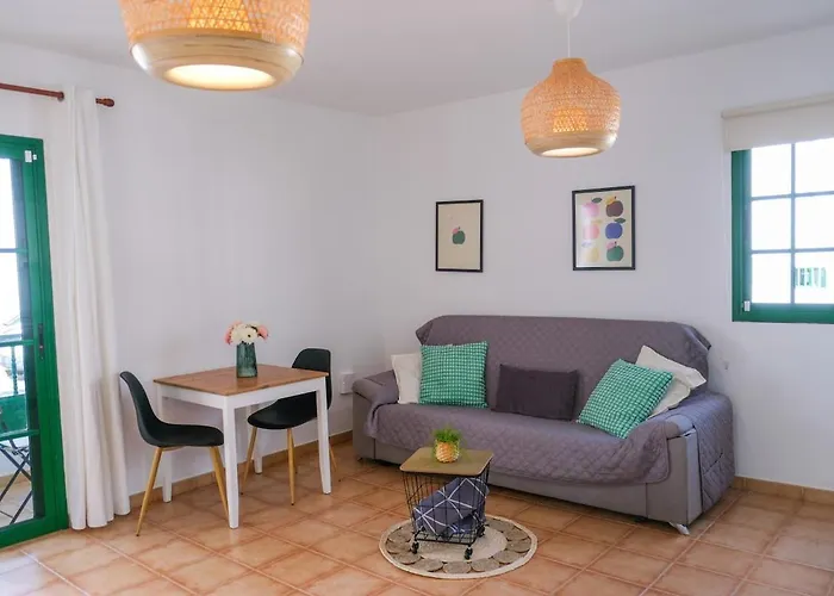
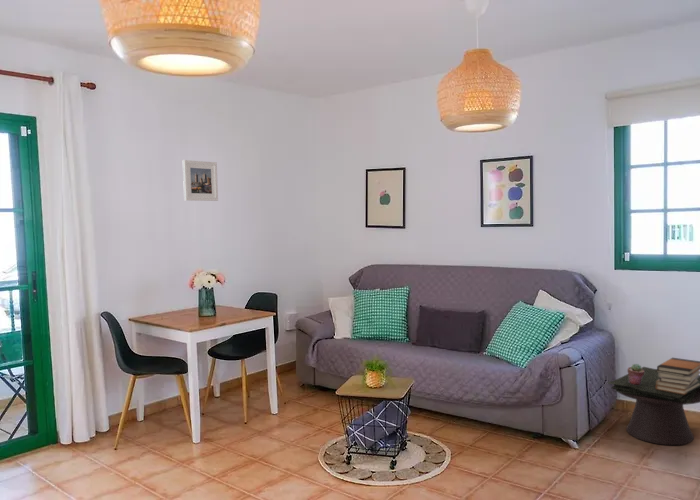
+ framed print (200, 180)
+ potted succulent (635, 378)
+ book stack (679, 378)
+ side table (659, 406)
